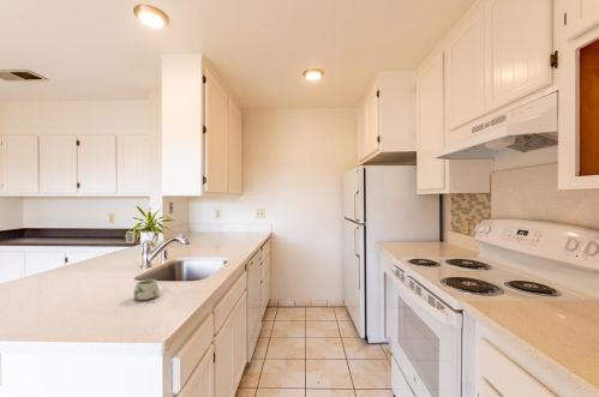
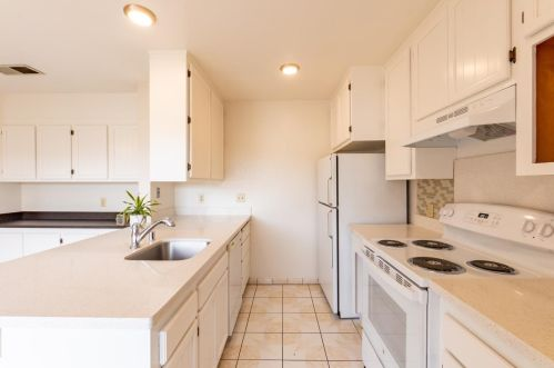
- mug (148, 289)
